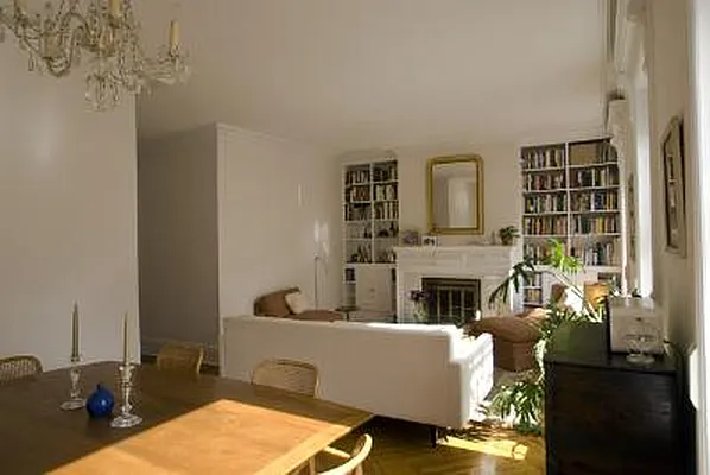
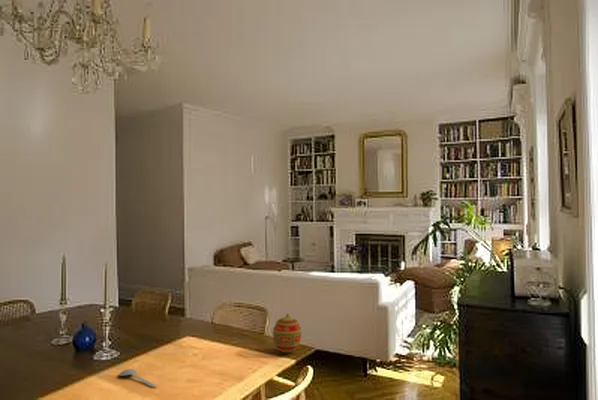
+ spoon (138, 376)
+ decorative egg (287, 332)
